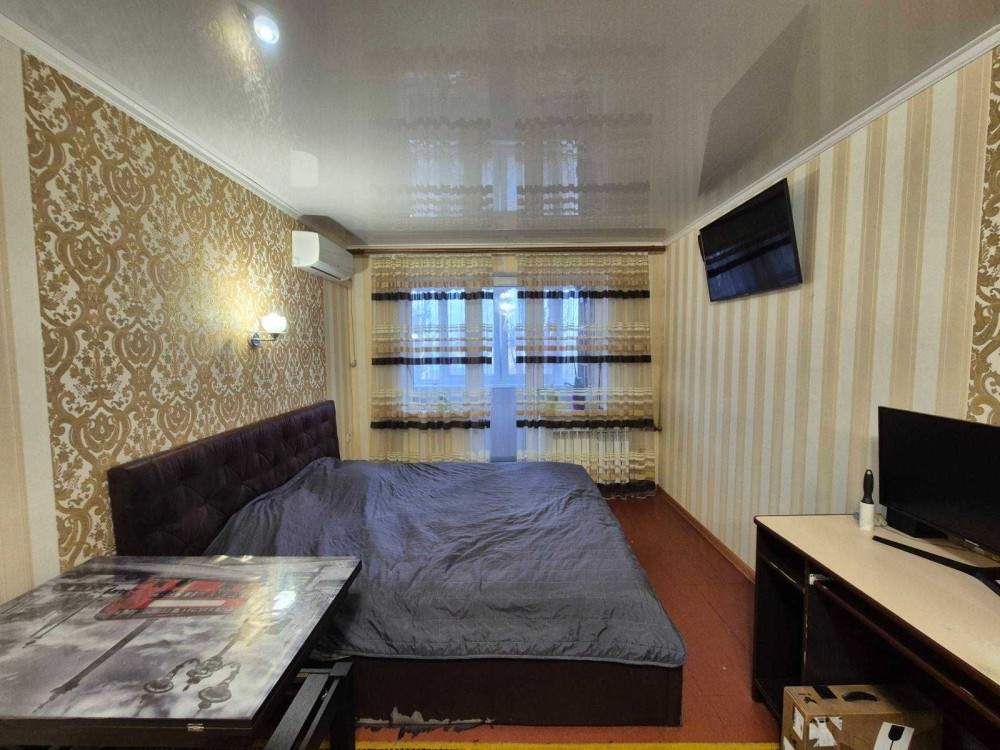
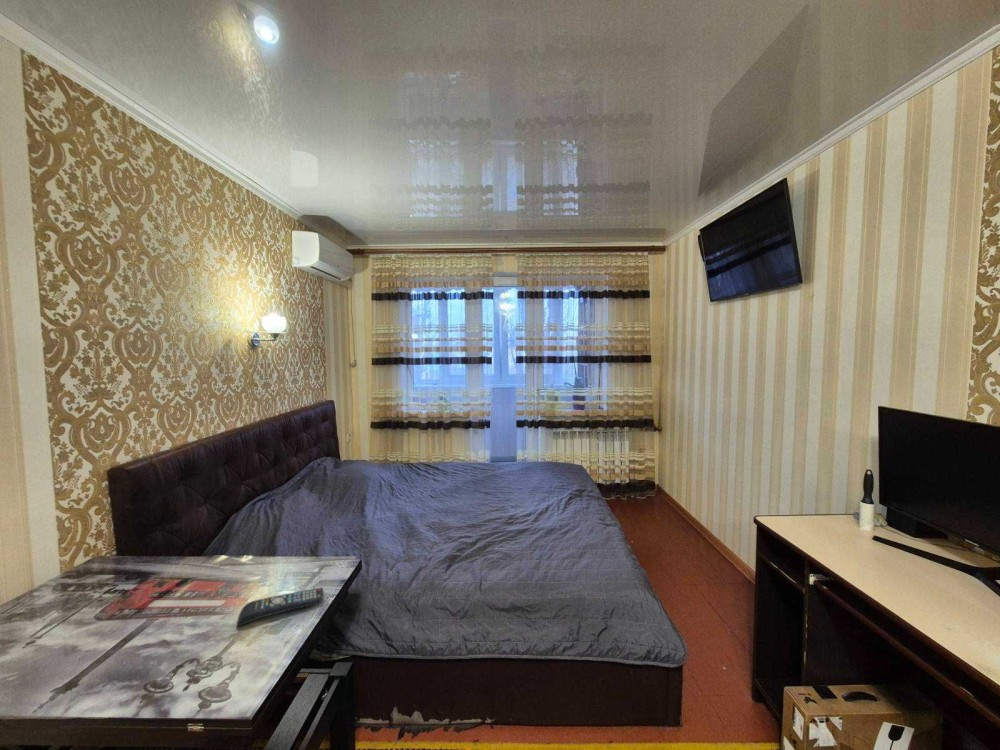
+ remote control (282, 604)
